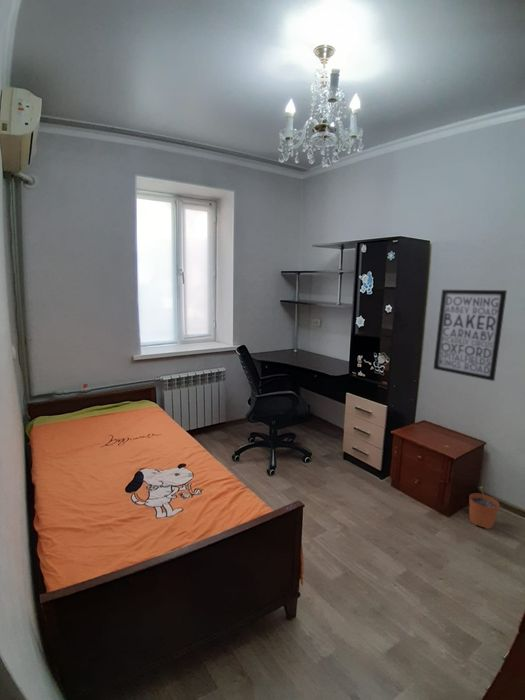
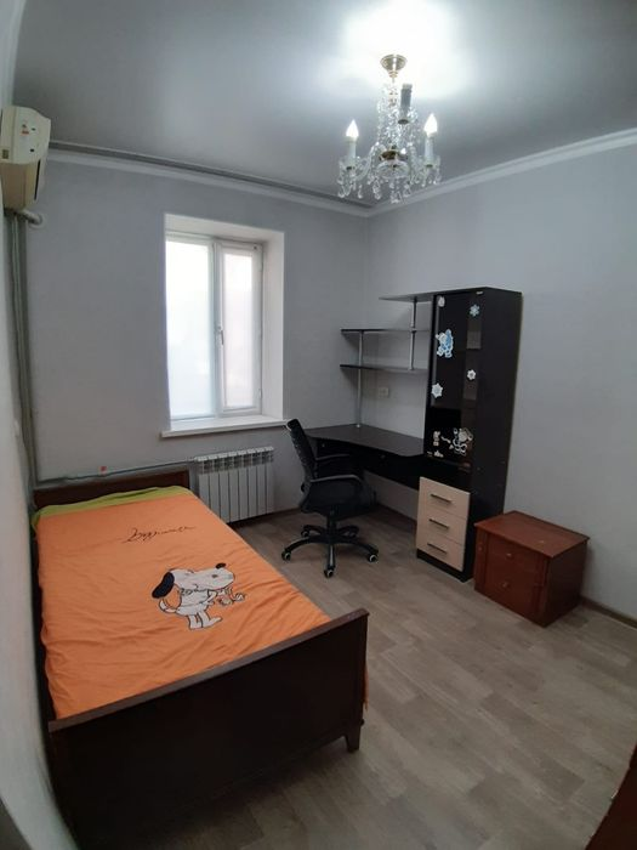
- plant pot (483, 505)
- wall art (467, 333)
